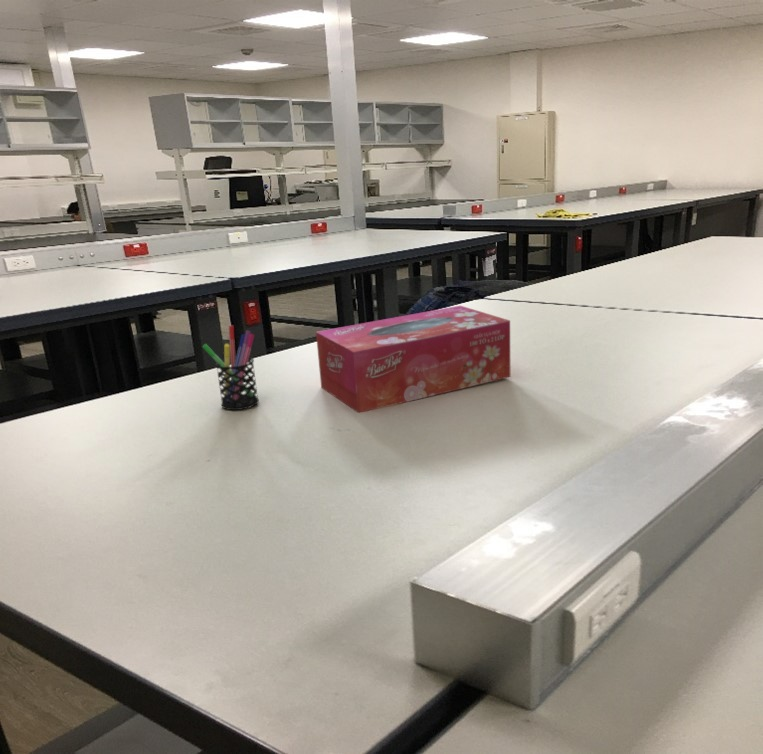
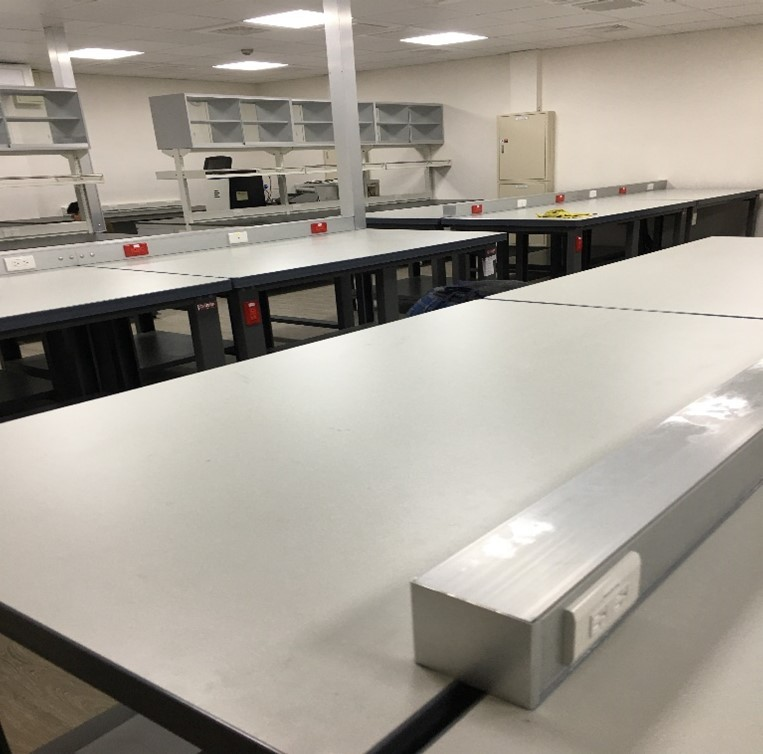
- tissue box (414, 354)
- pen holder (231, 367)
